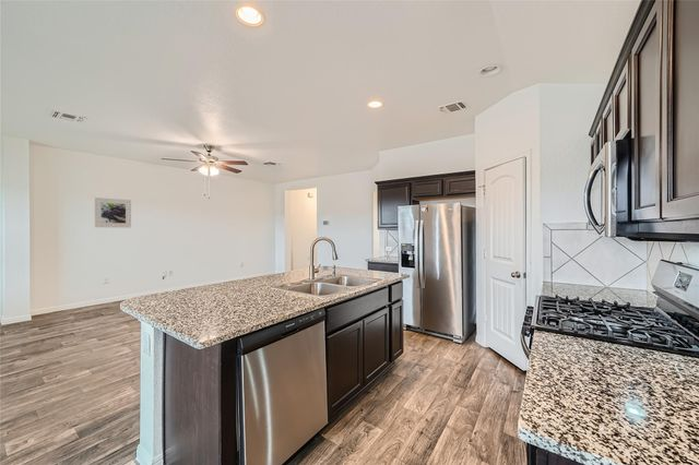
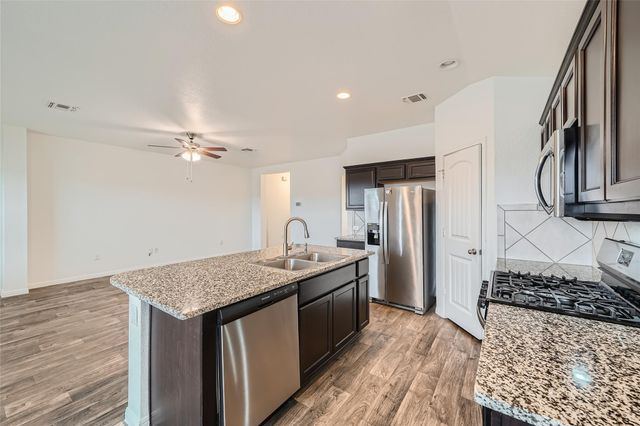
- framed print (114, 213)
